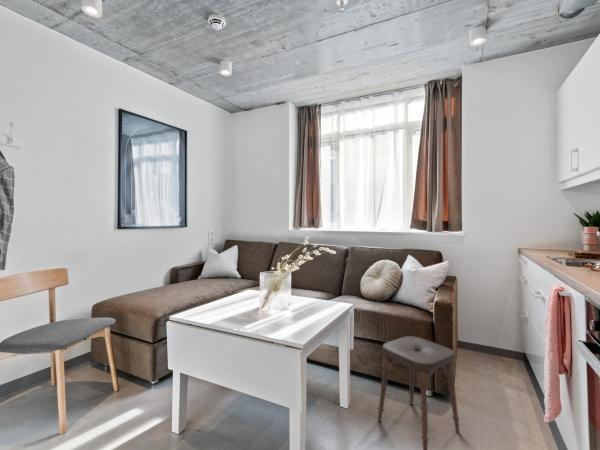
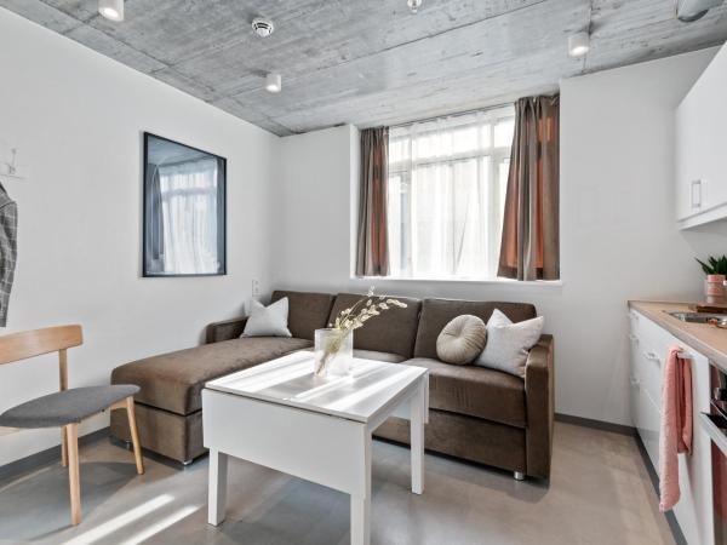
- stool (417, 386)
